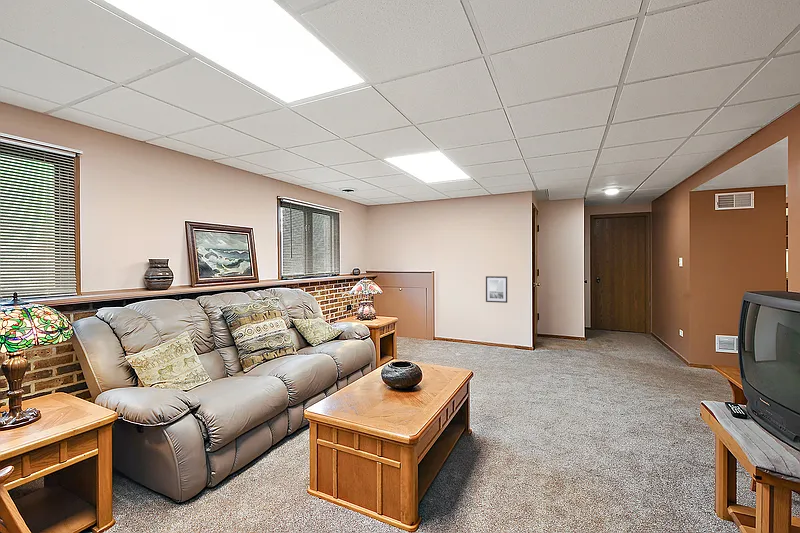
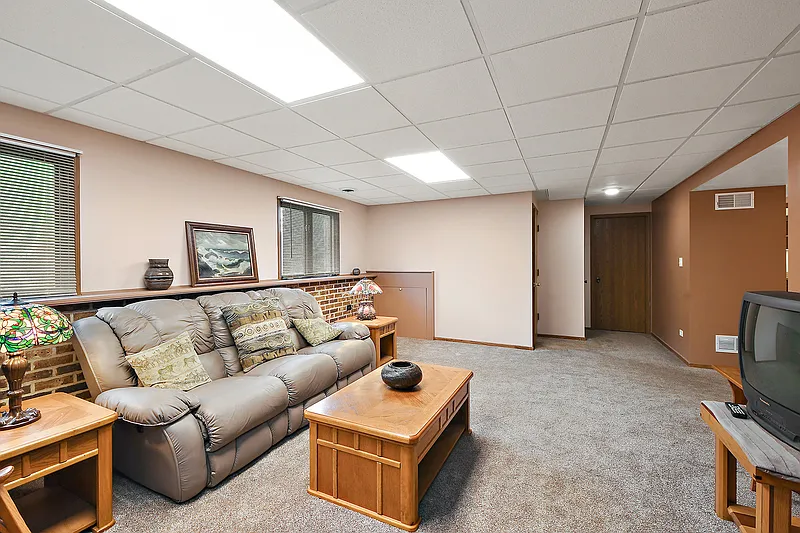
- wall art (496, 289)
